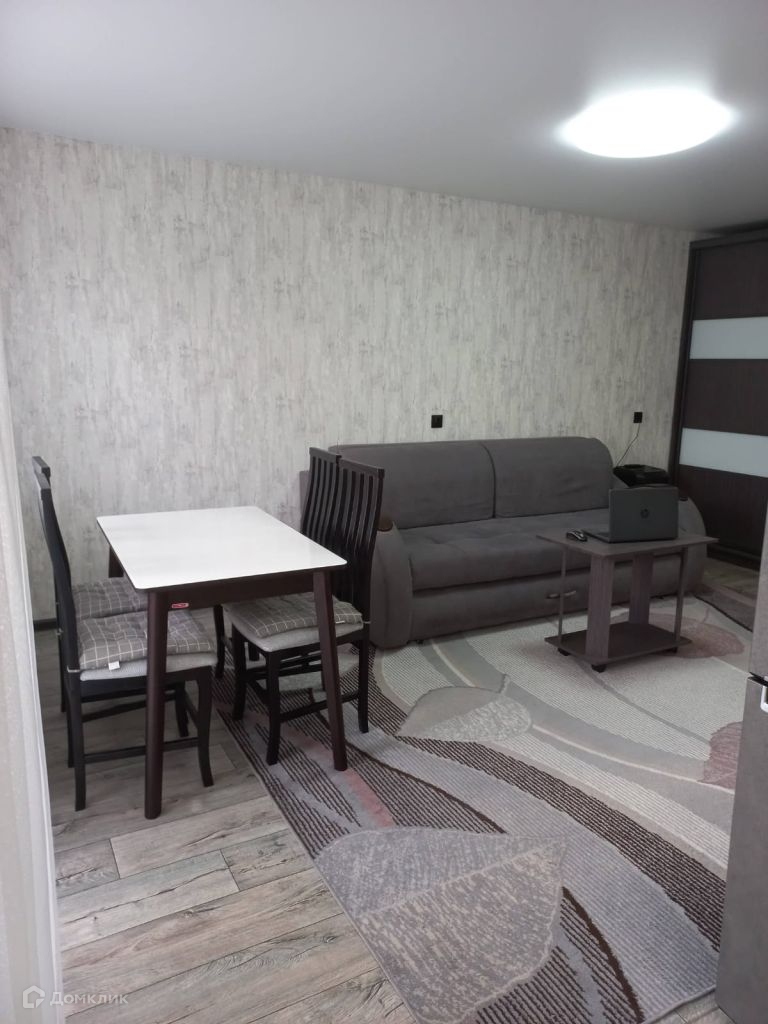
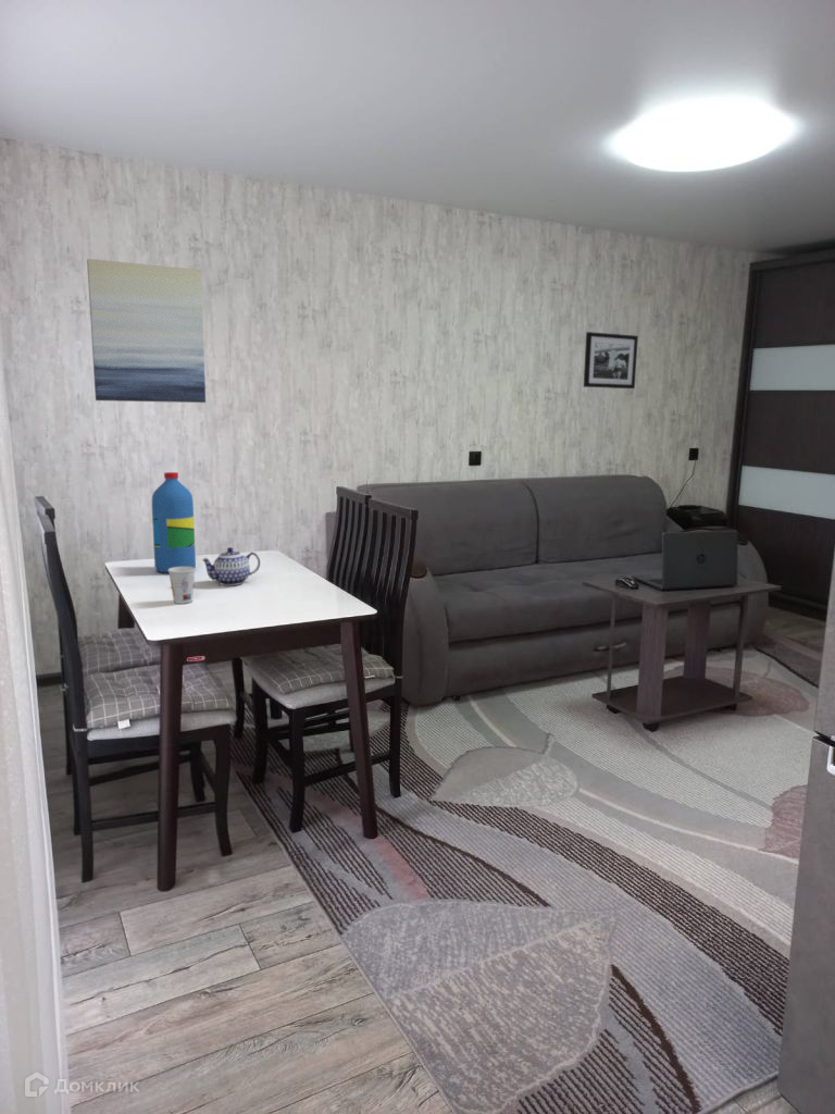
+ picture frame (610, 360)
+ water bottle (173, 521)
+ wall art (148, 334)
+ cup (182, 584)
+ teapot (230, 565)
